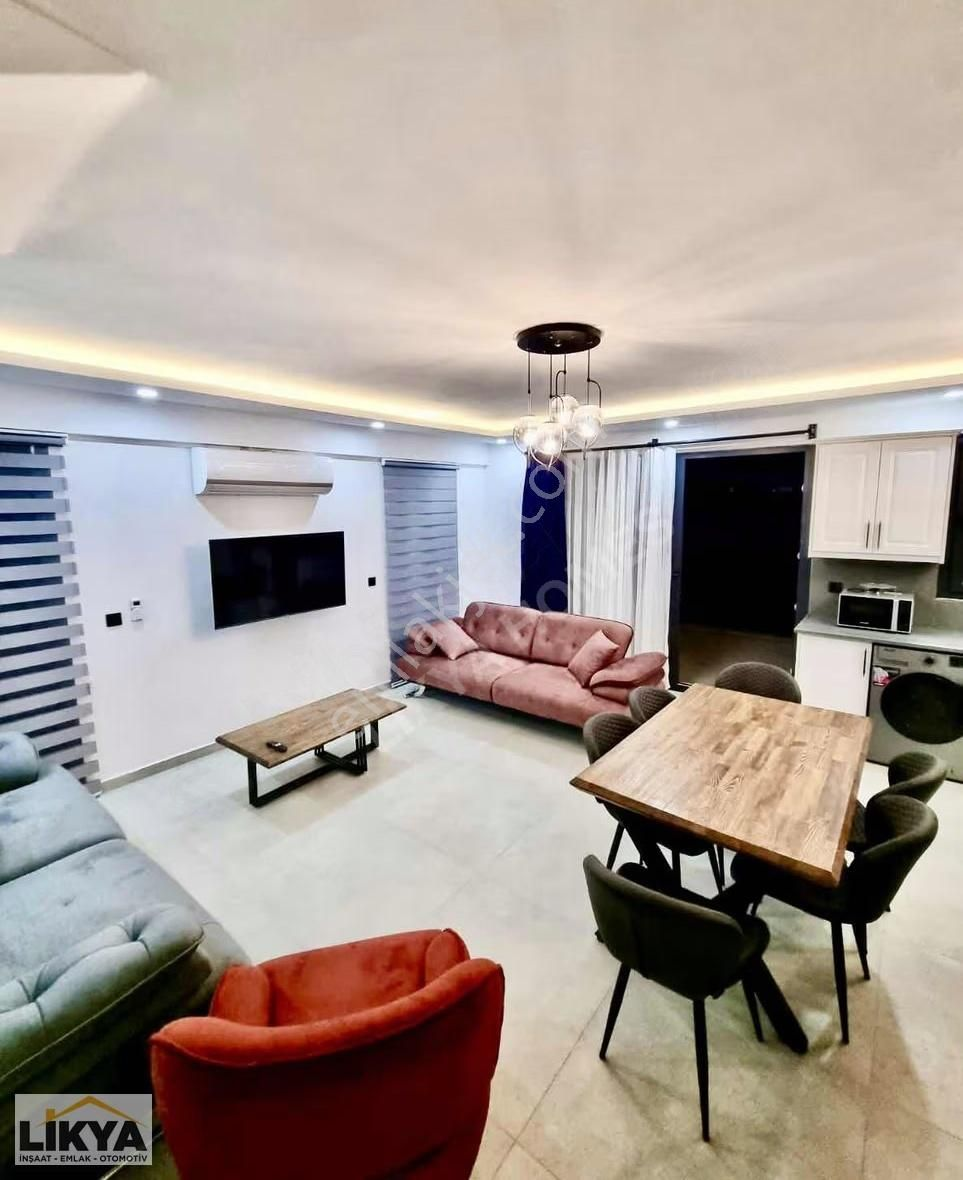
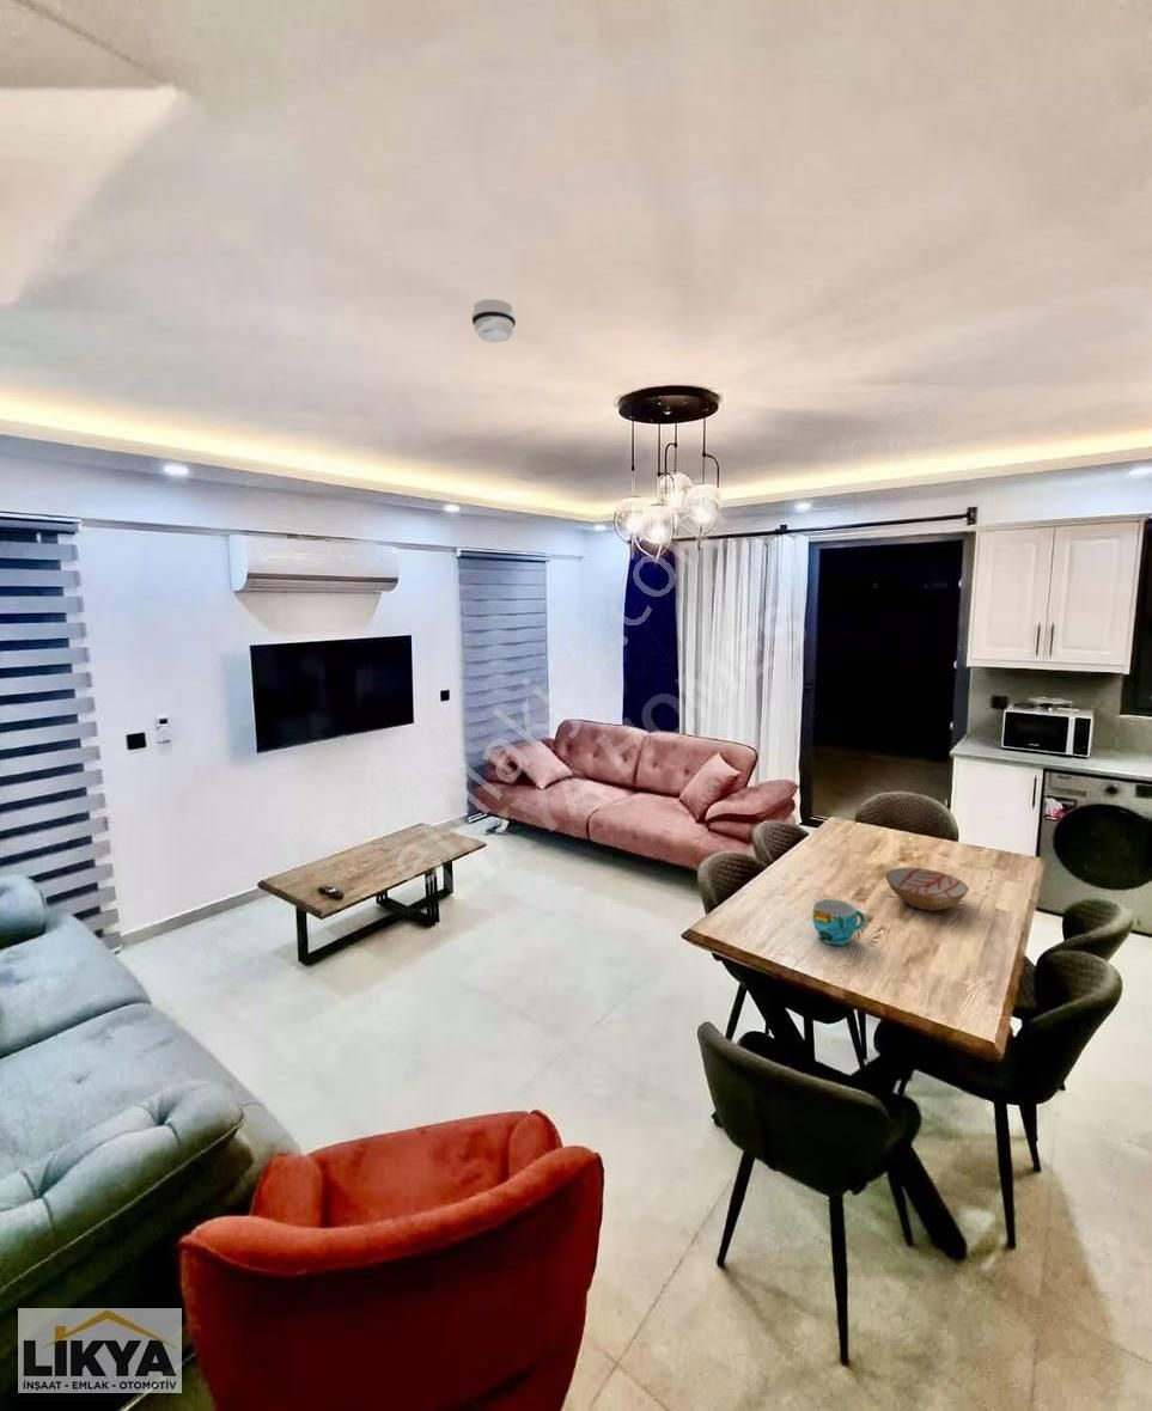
+ smoke detector (493, 322)
+ bowl (925, 892)
+ cup (836, 922)
